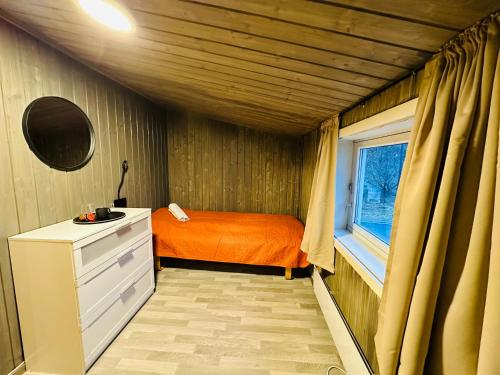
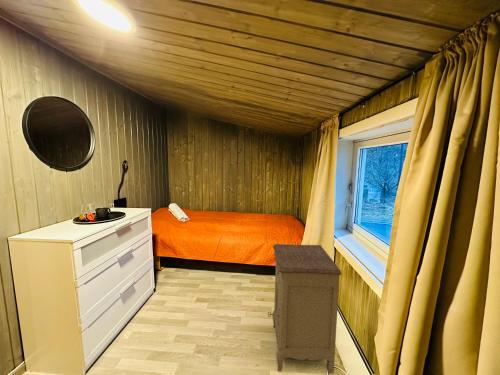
+ nightstand (296, 301)
